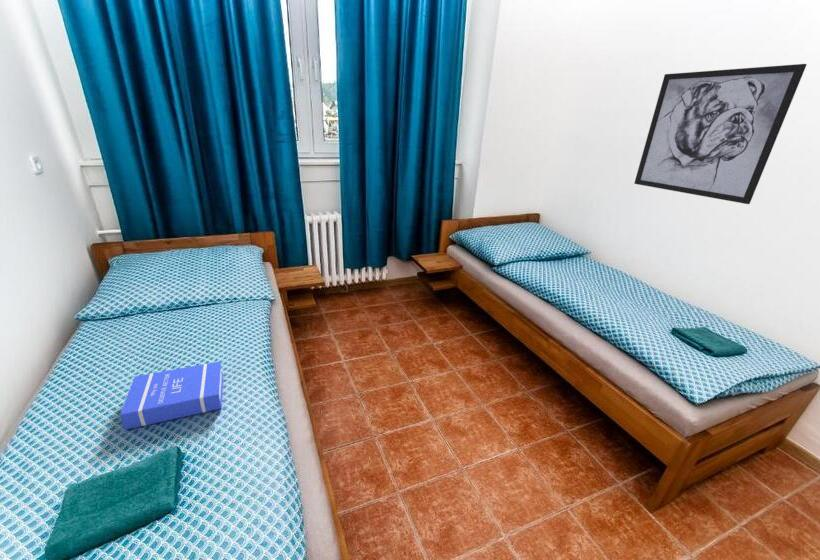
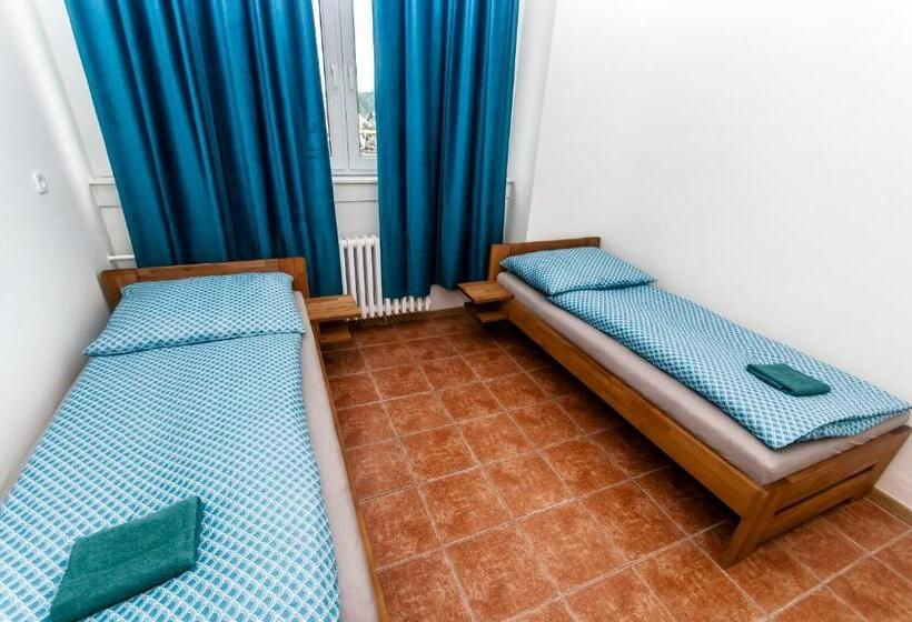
- wall art (704, 135)
- book (177, 392)
